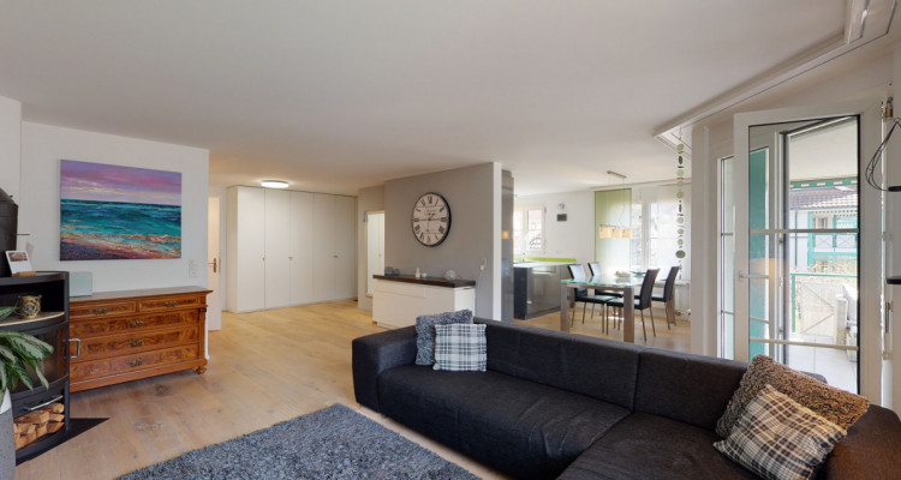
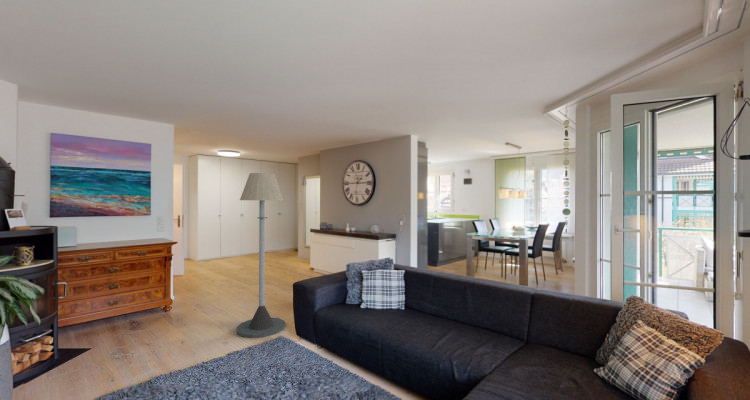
+ floor lamp (261, 250)
